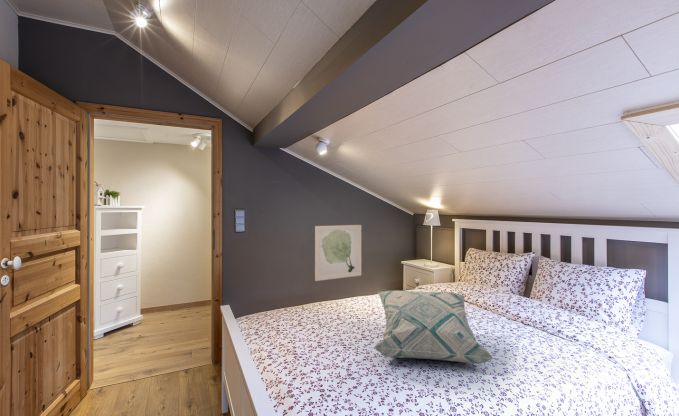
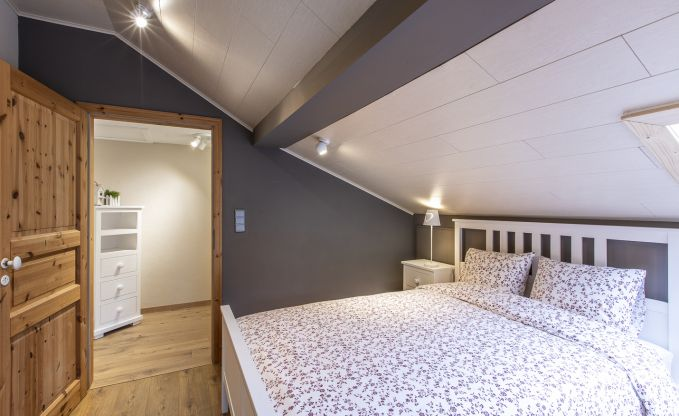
- decorative pillow (425, 322)
- wall art (339, 251)
